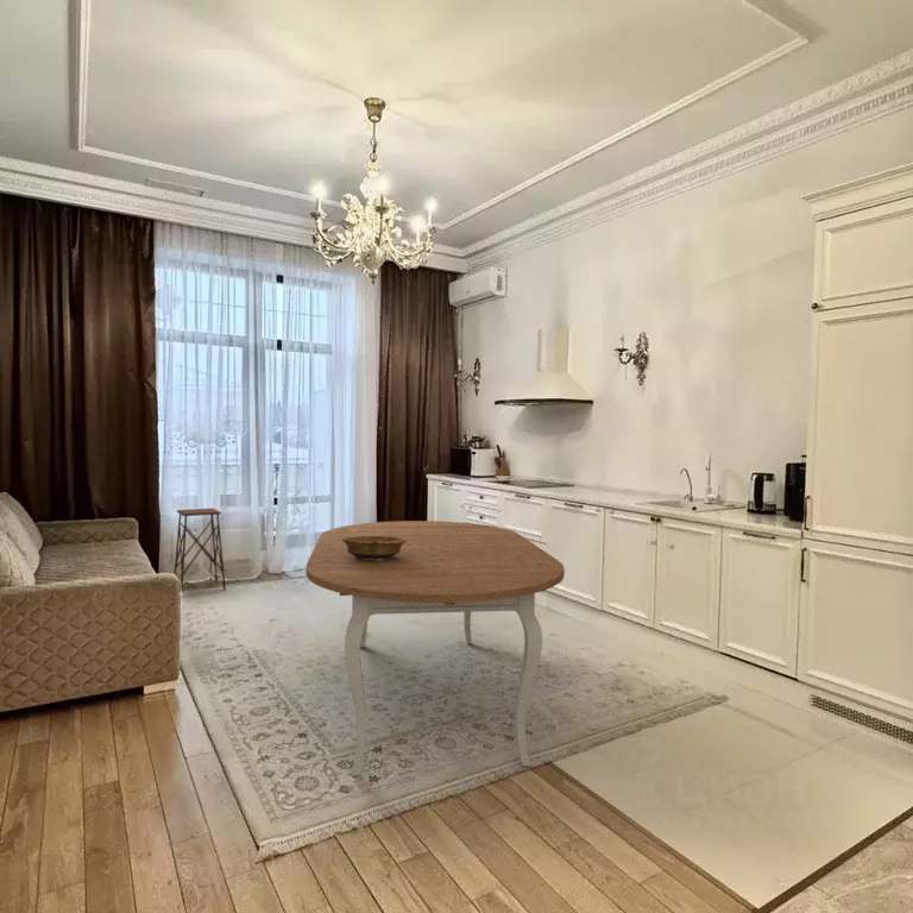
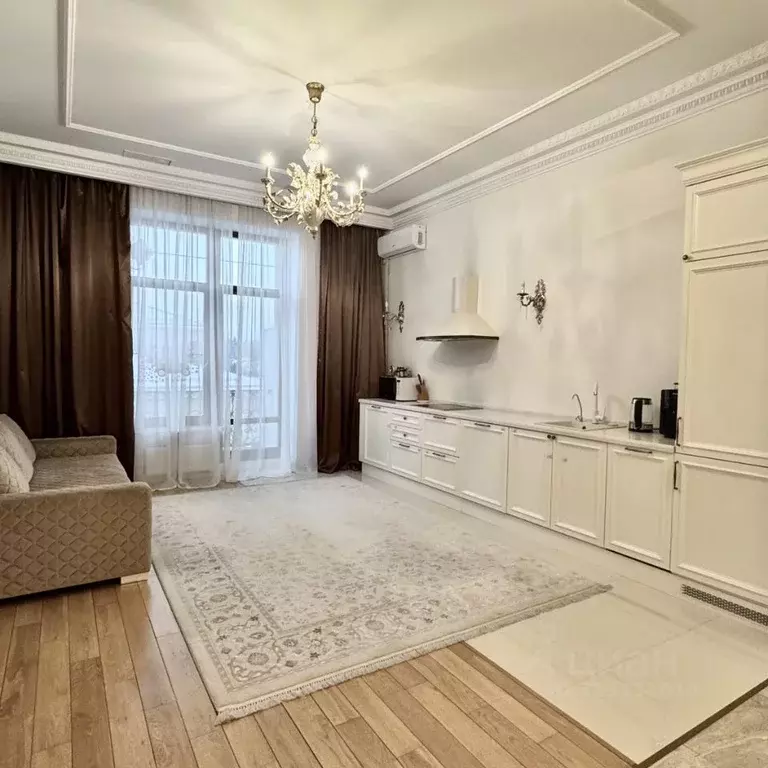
- dining table (427, 612)
- decorative bowl (373, 546)
- side table (200, 549)
